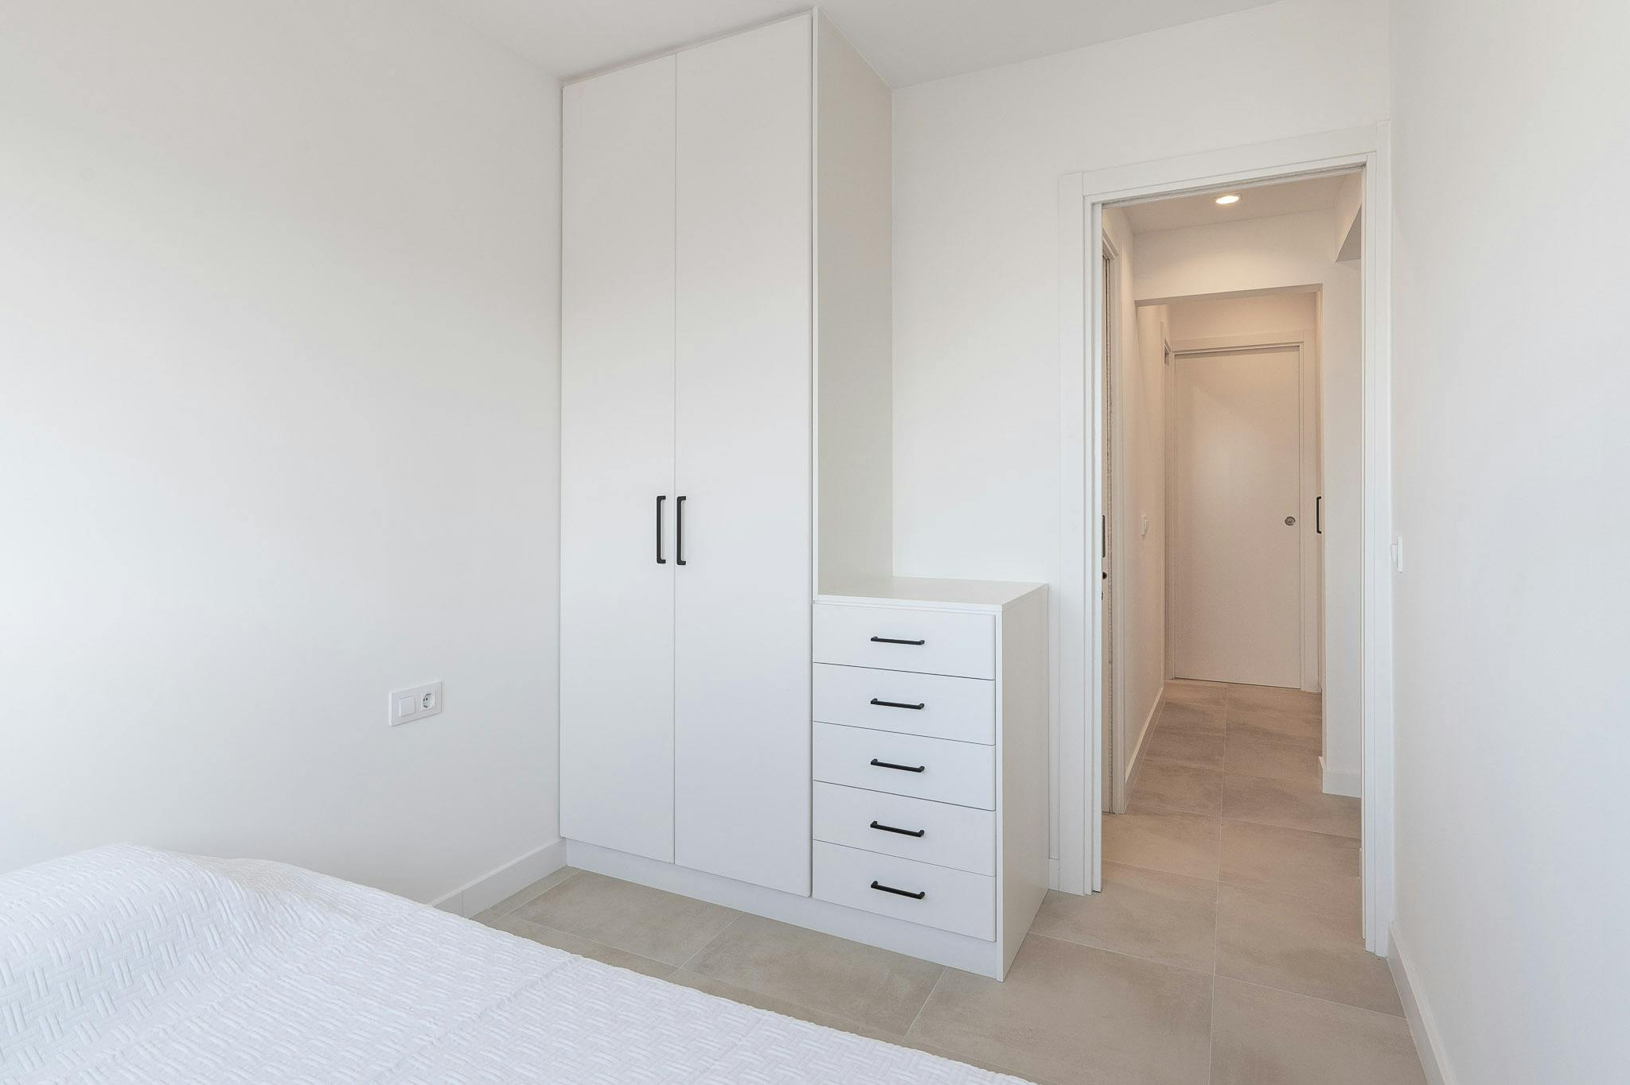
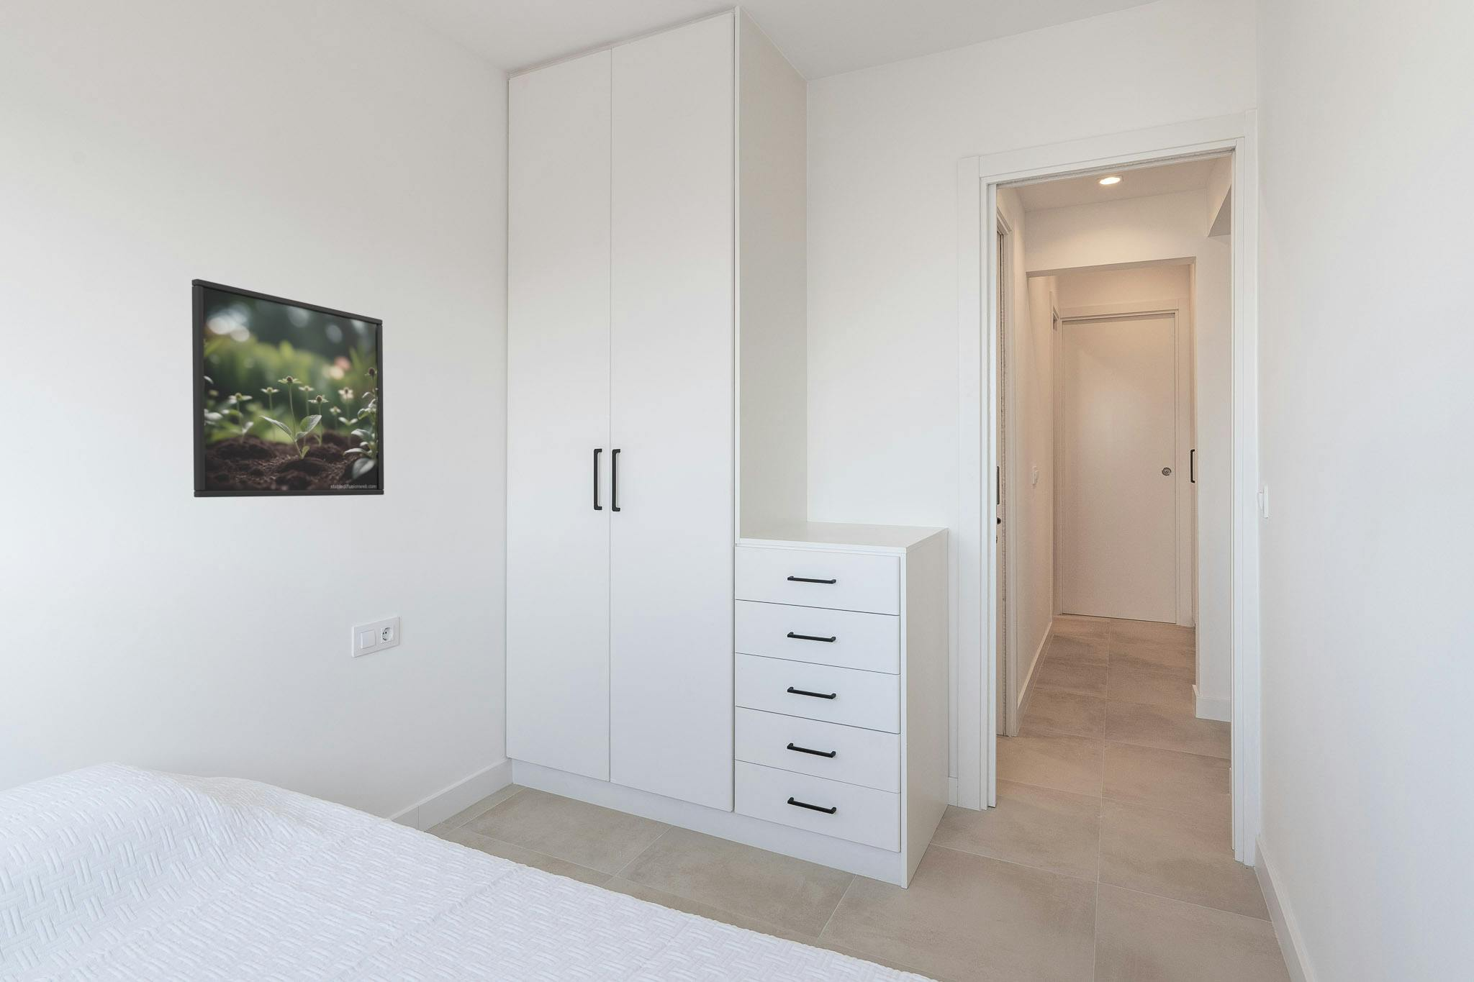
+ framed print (298, 399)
